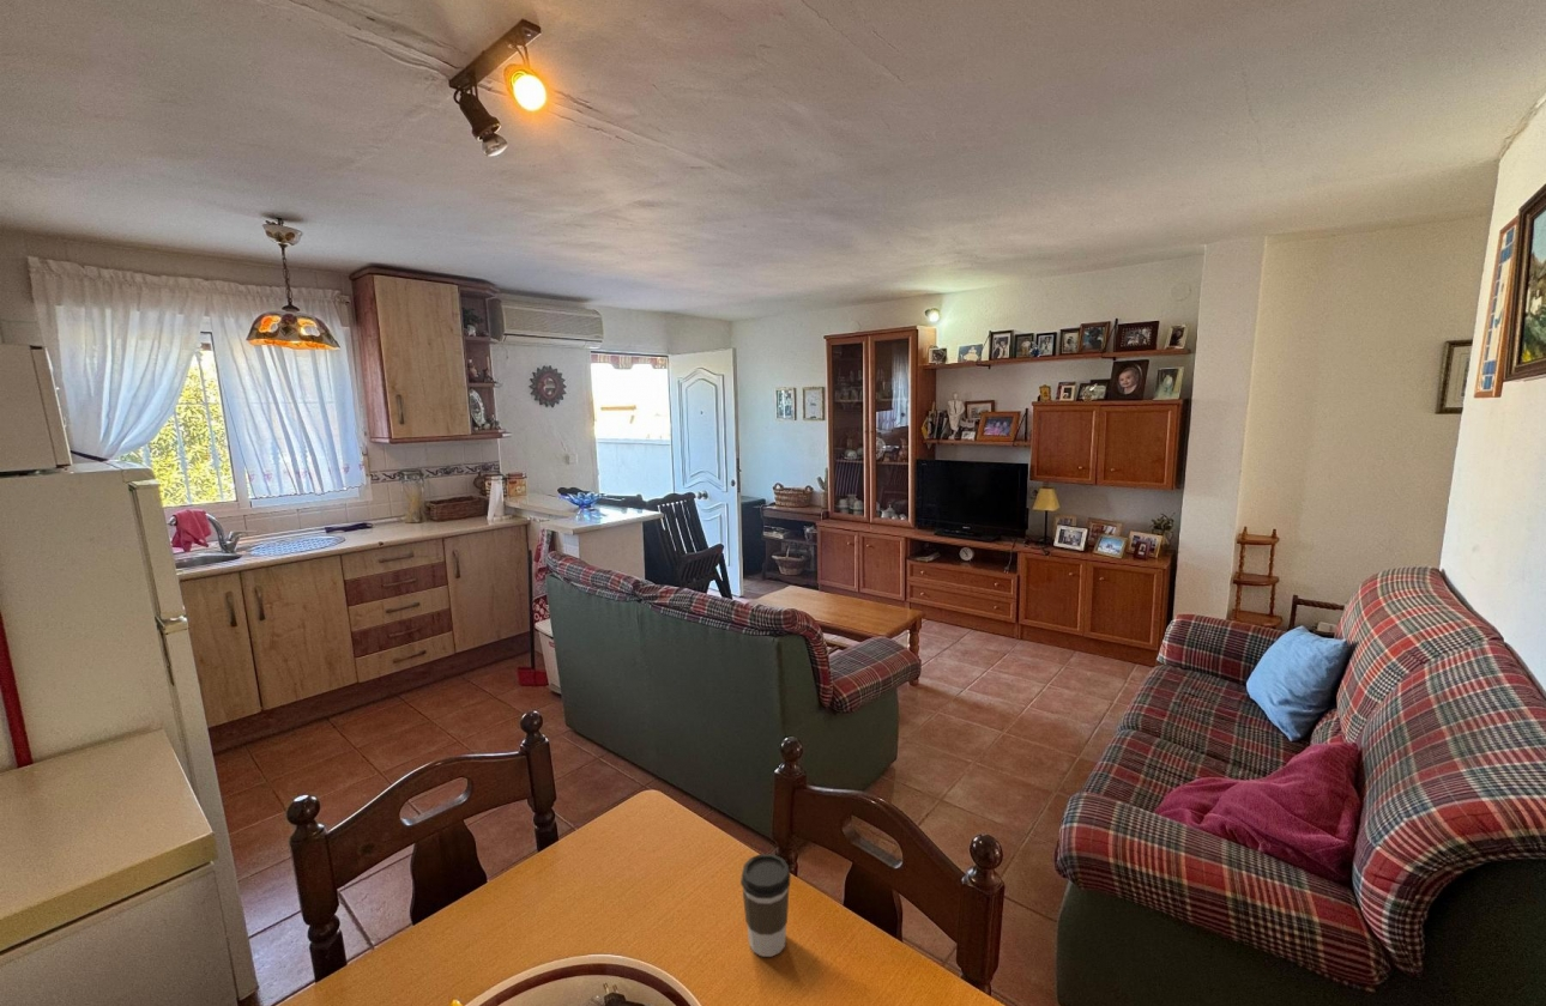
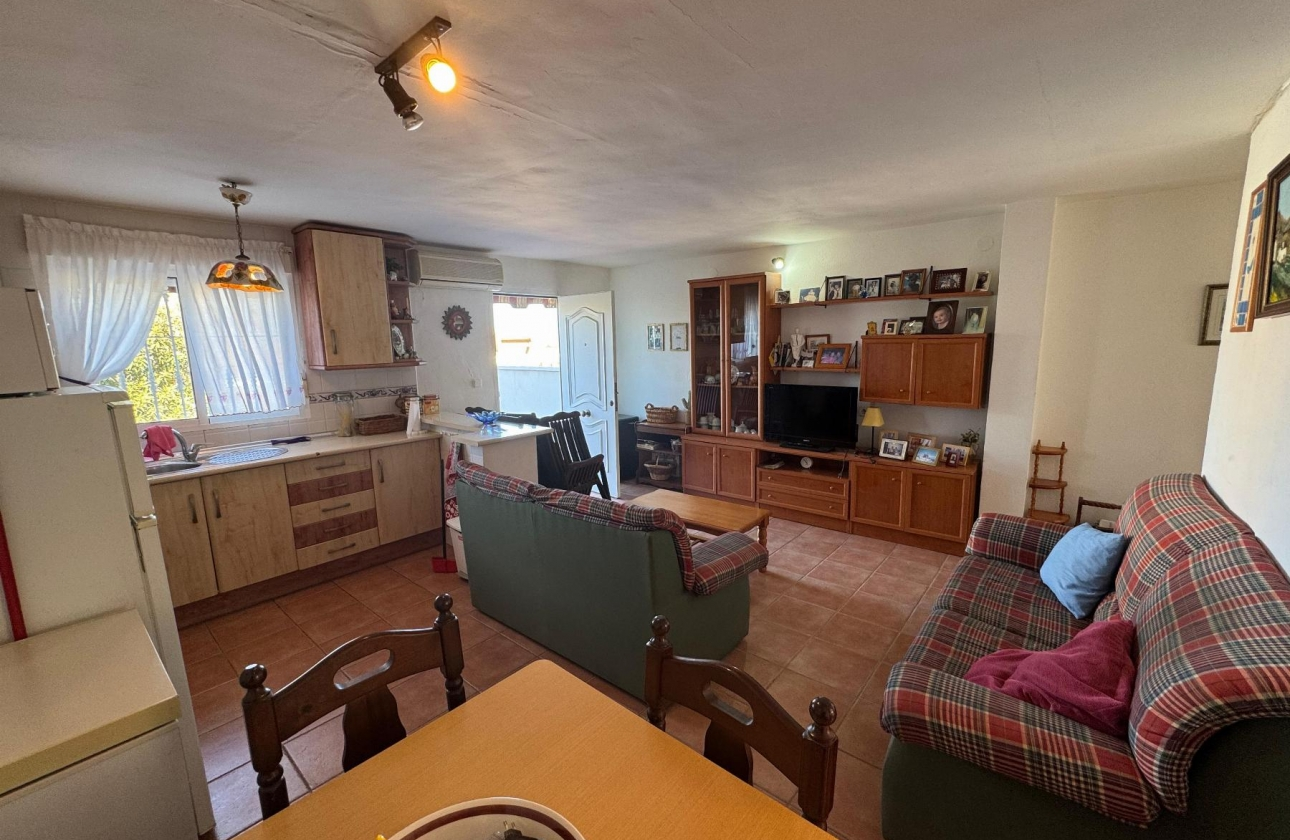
- coffee cup (766, 905)
